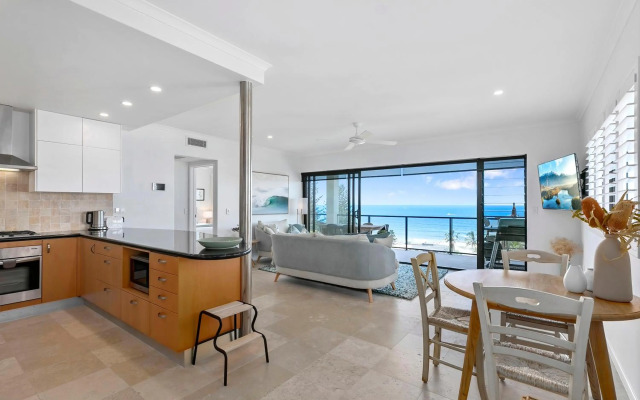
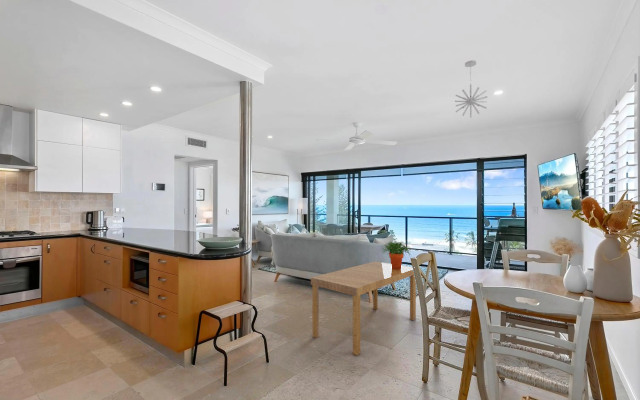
+ potted plant (396, 254)
+ pendant light (470, 89)
+ dining table (373, 299)
